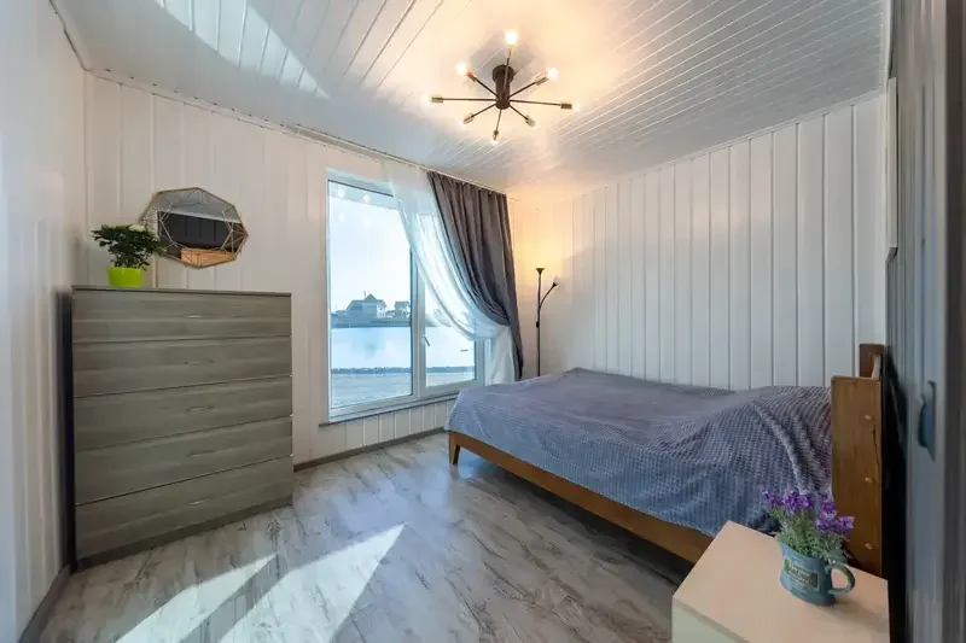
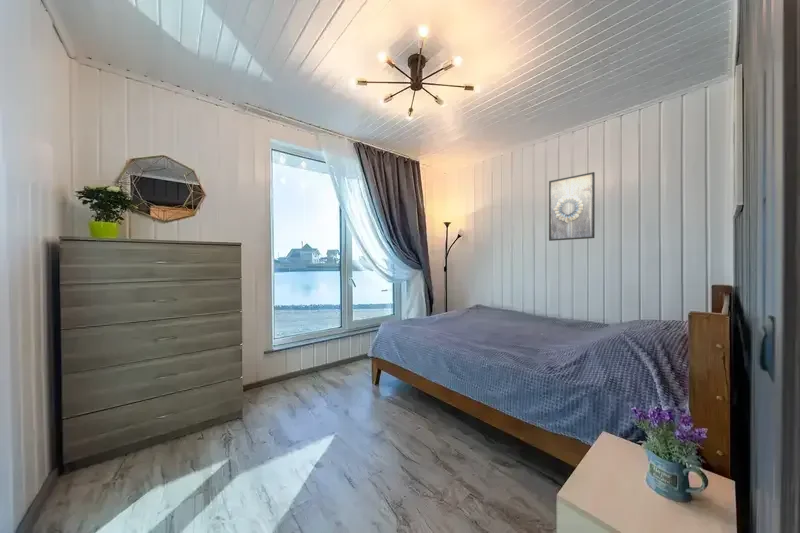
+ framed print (570, 208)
